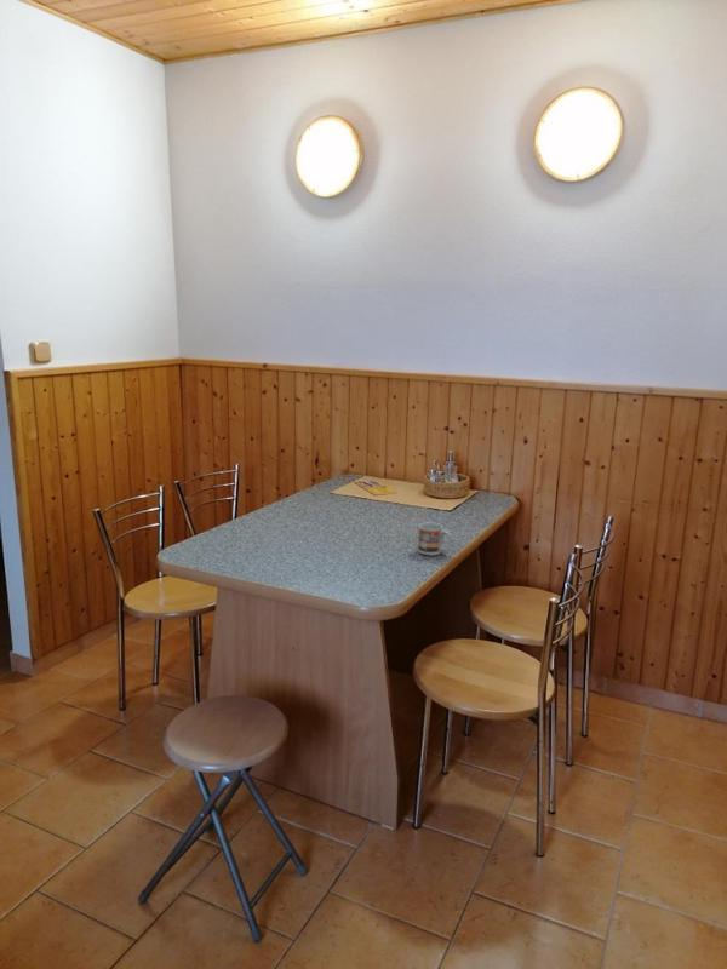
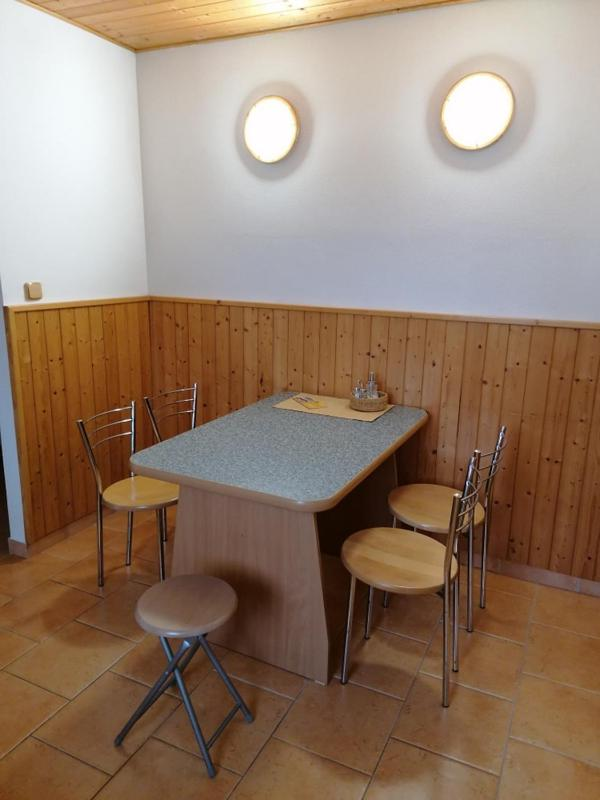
- cup (434, 539)
